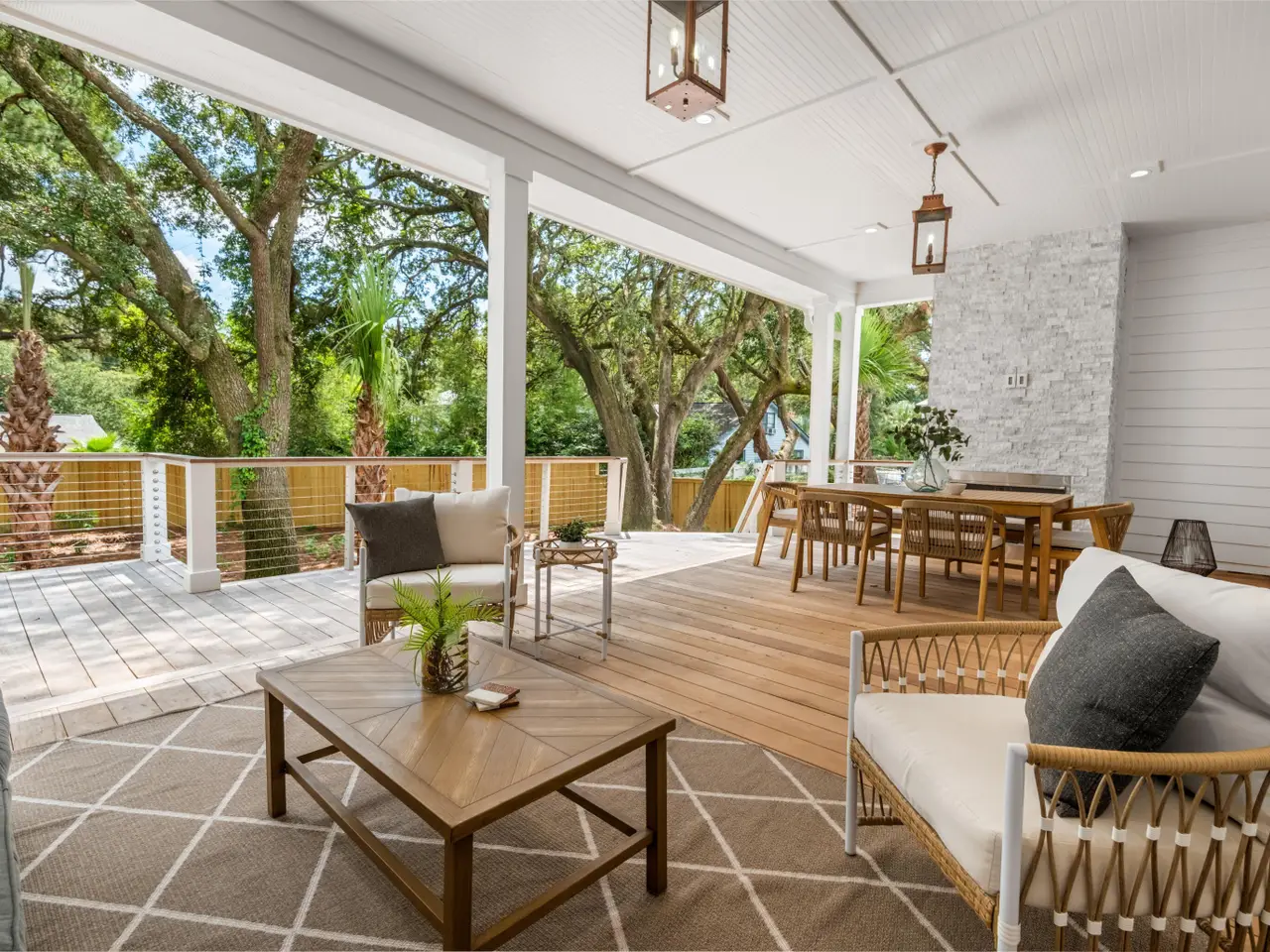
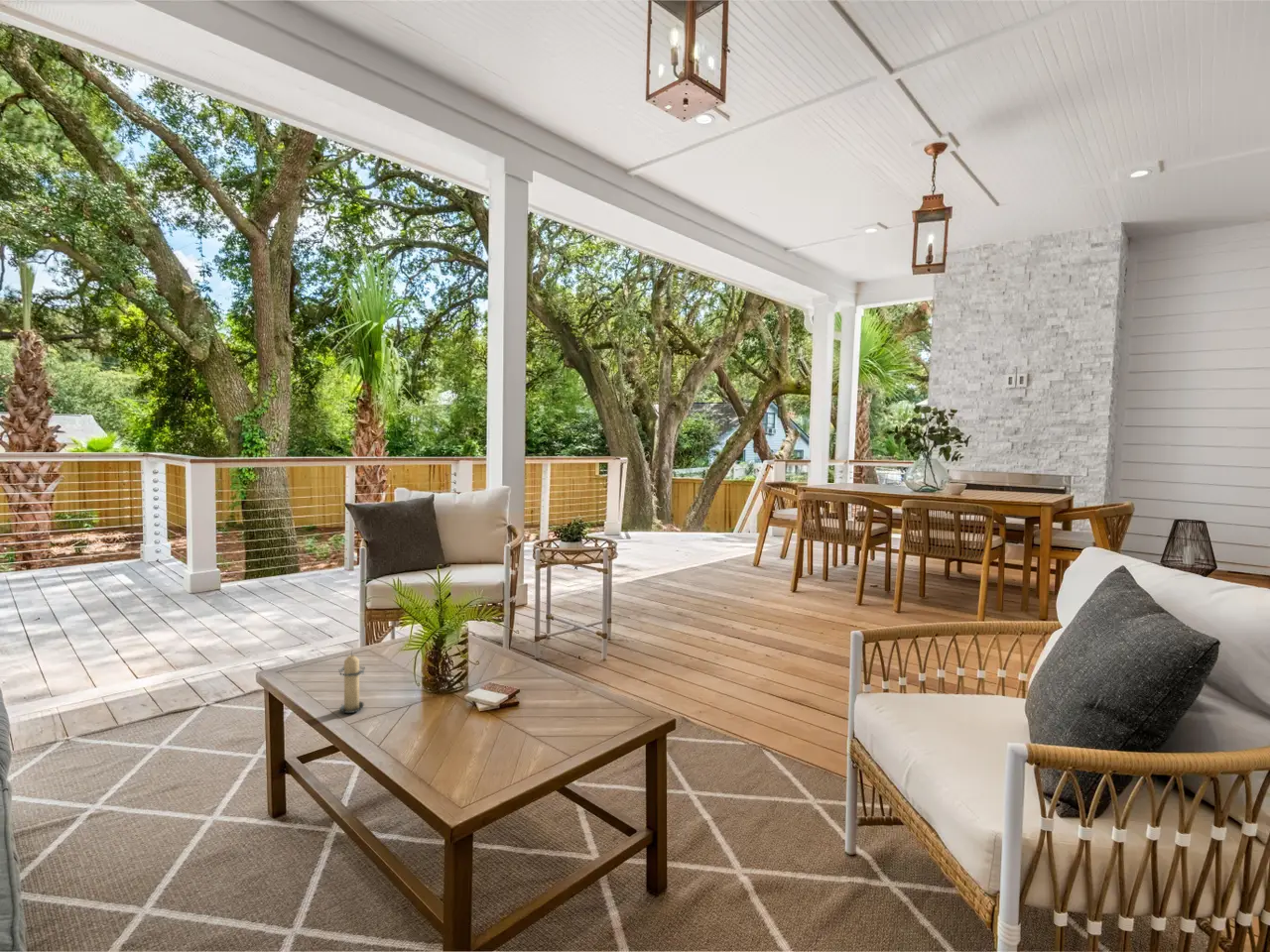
+ candle (351, 680)
